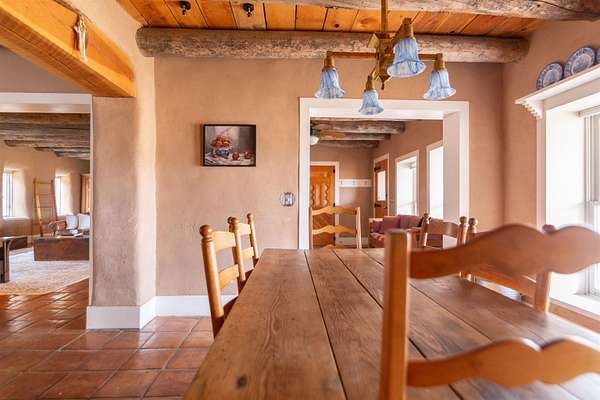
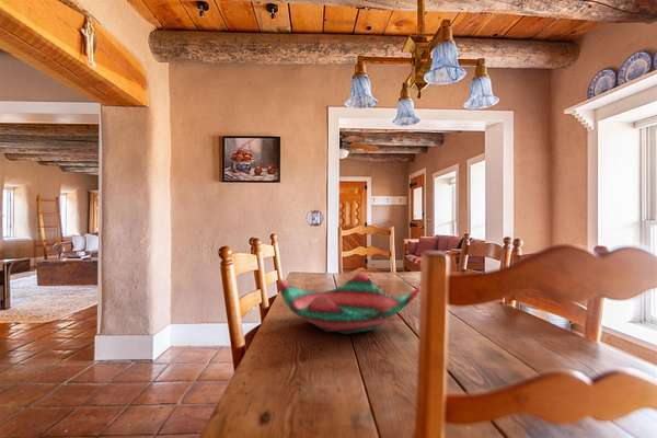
+ decorative bowl (345, 303)
